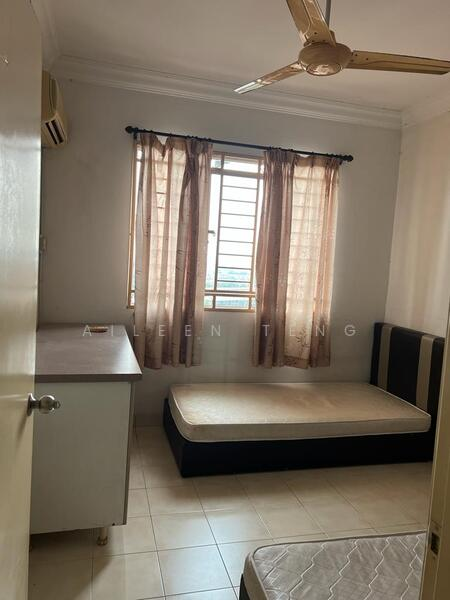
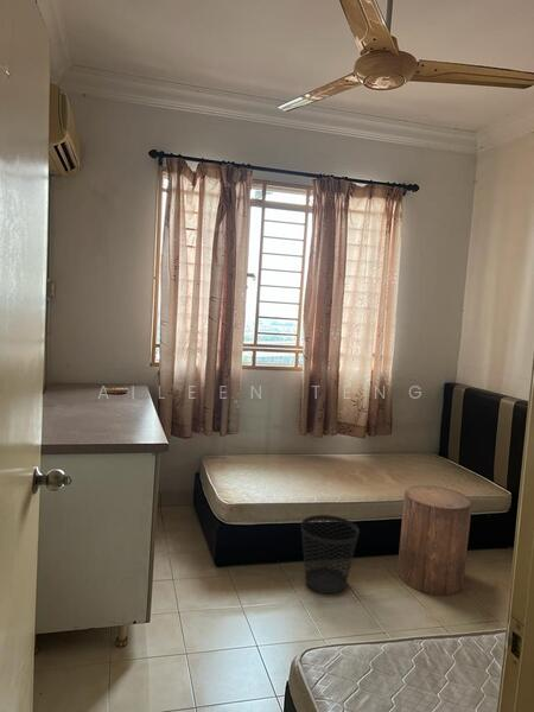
+ stool (433, 536)
+ wastebasket (328, 554)
